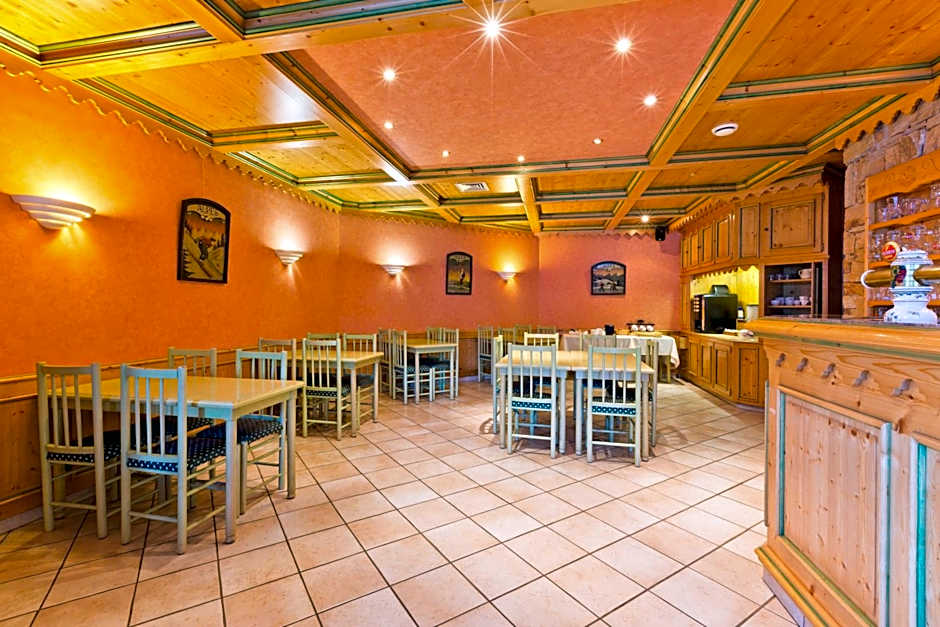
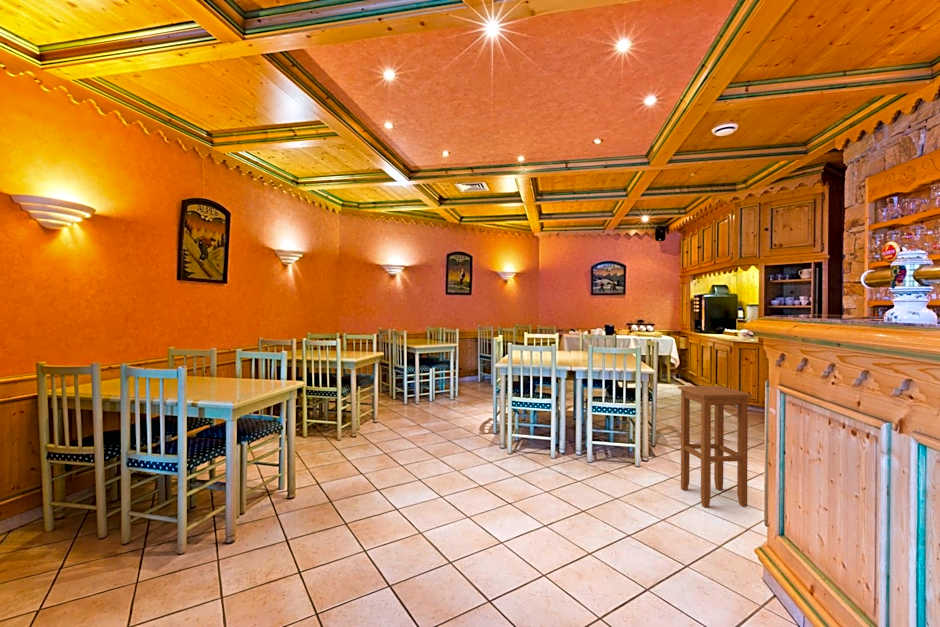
+ stool (712, 444)
